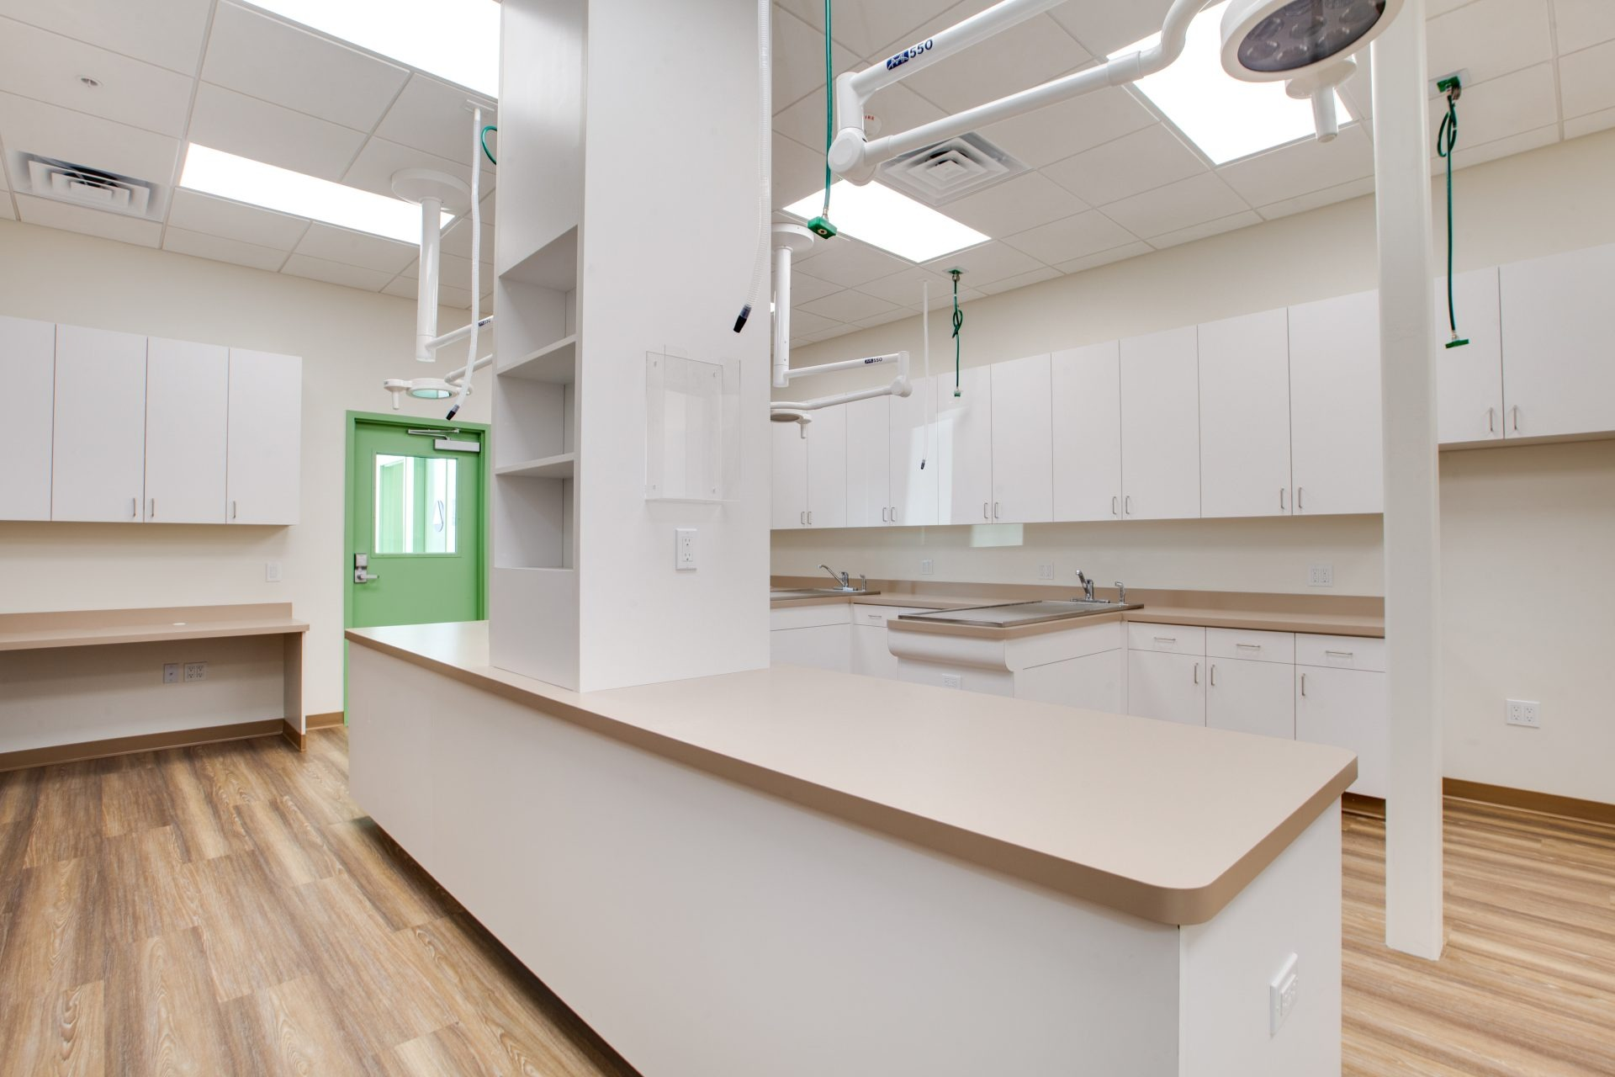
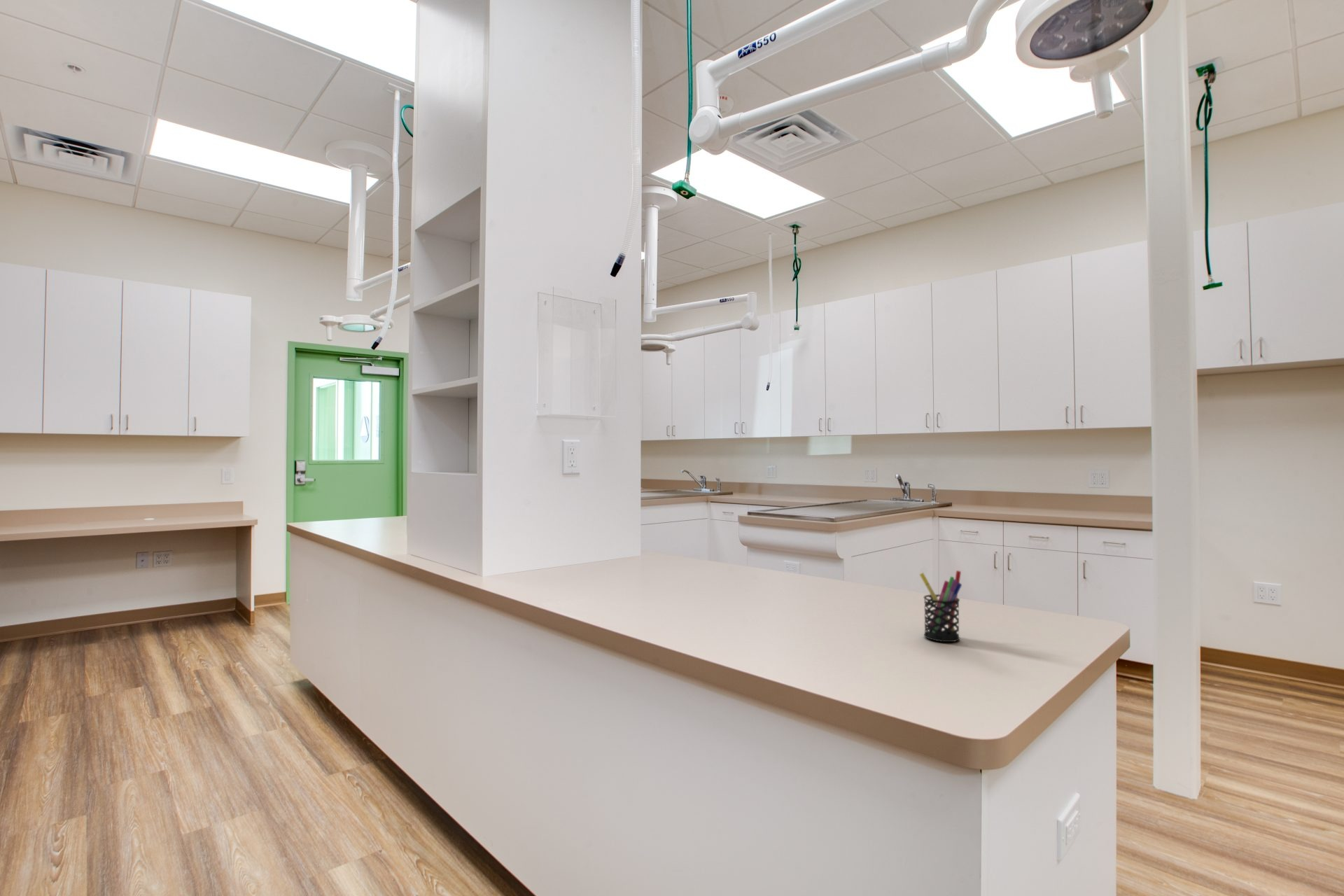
+ pen holder (945, 603)
